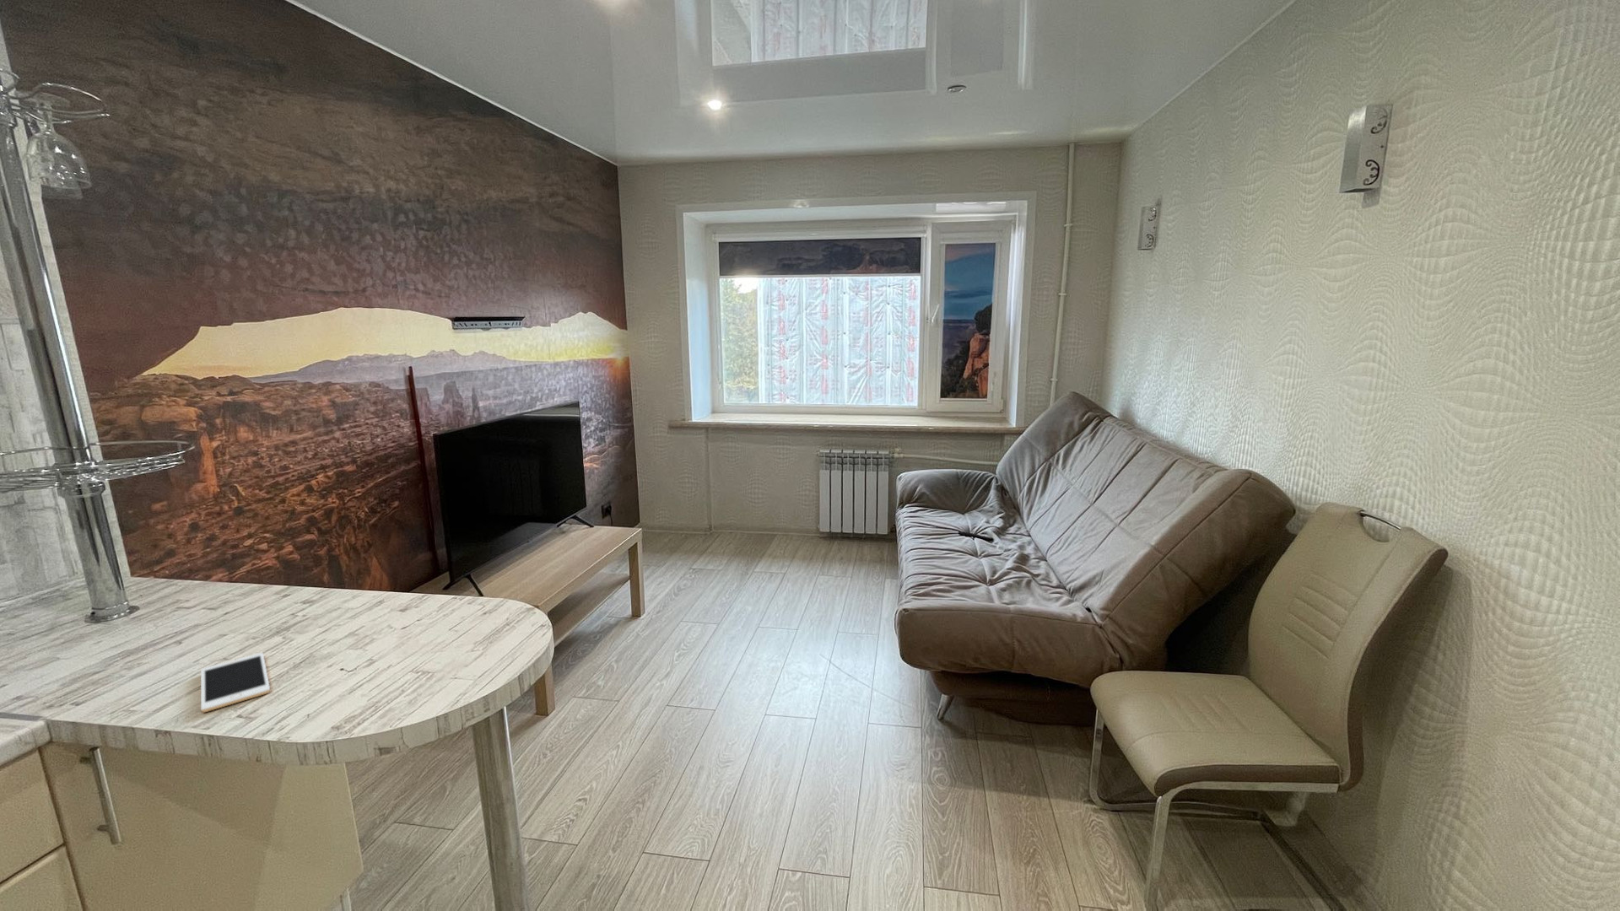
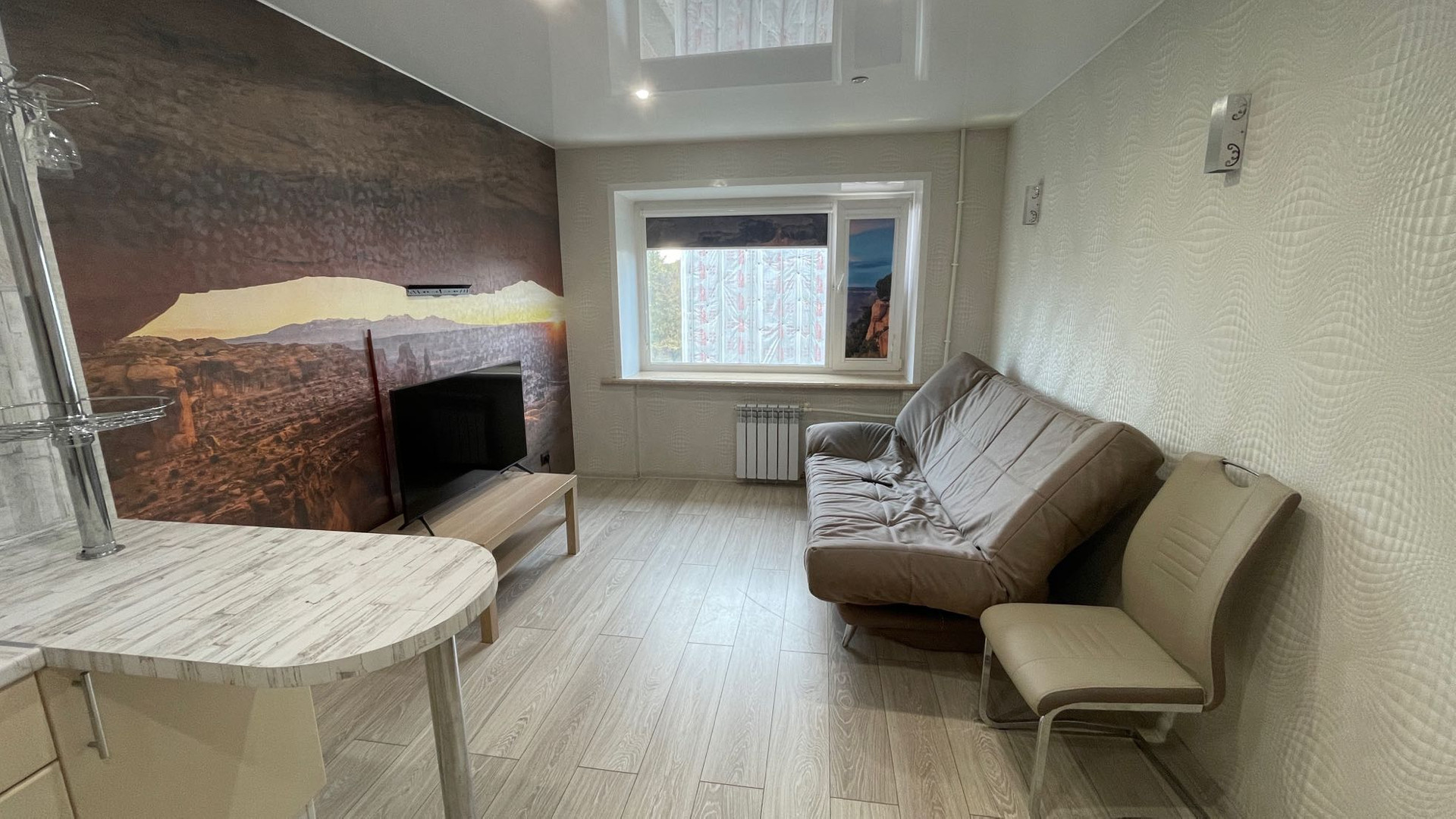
- cell phone (235, 680)
